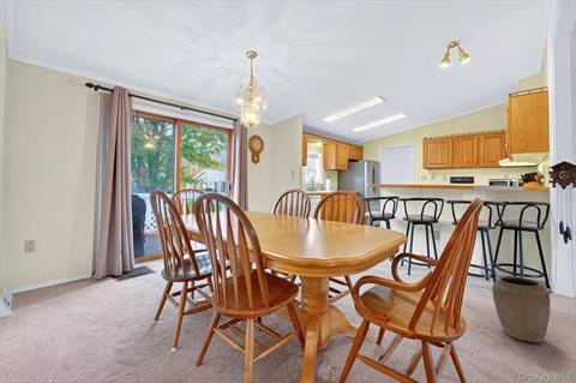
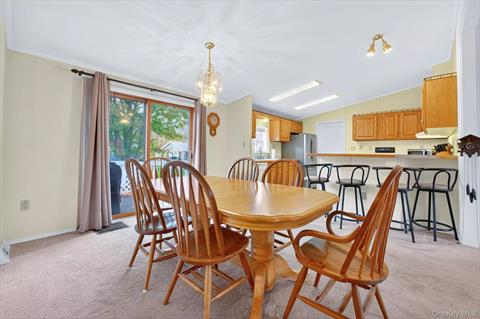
- vase (520, 307)
